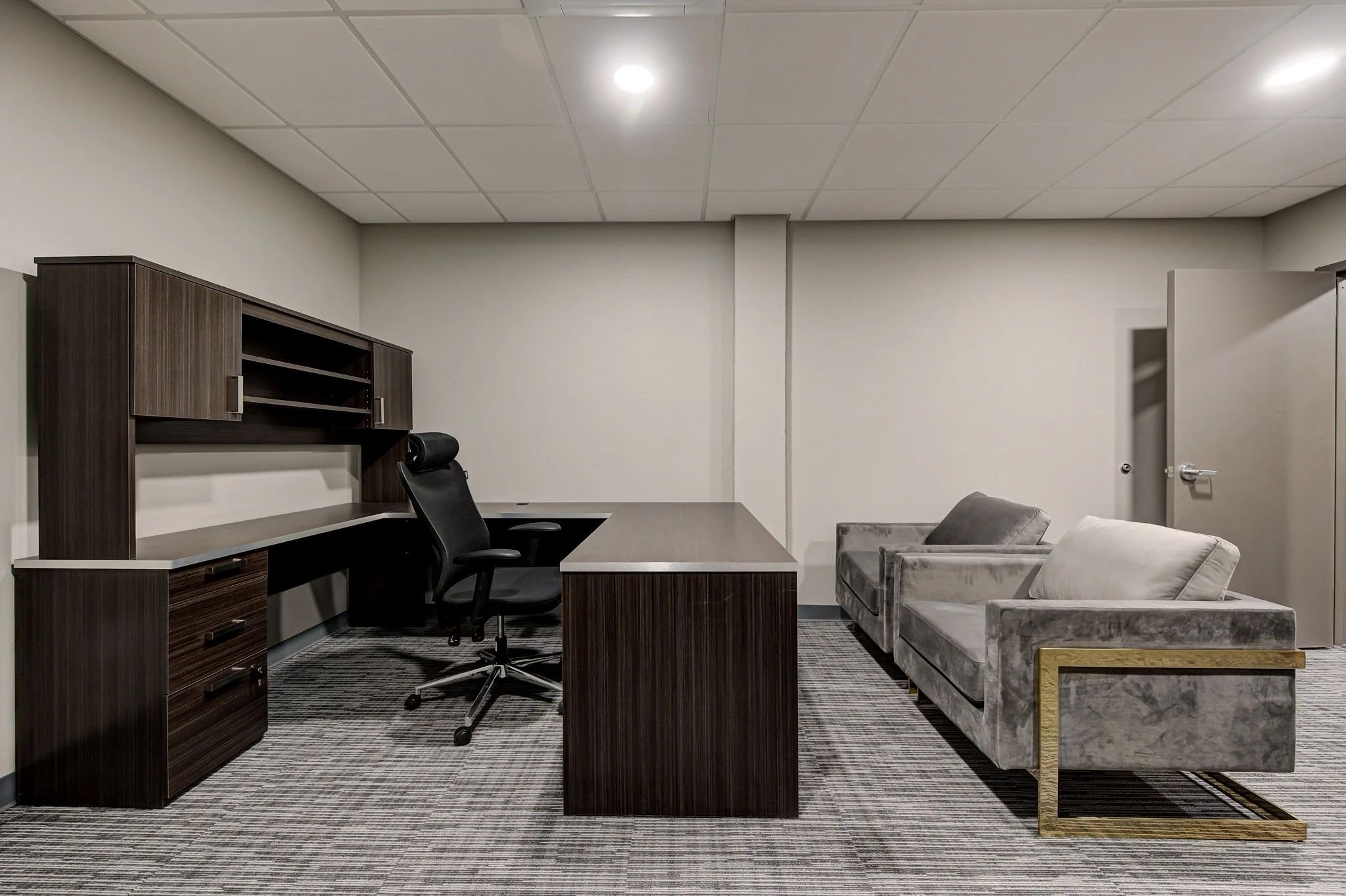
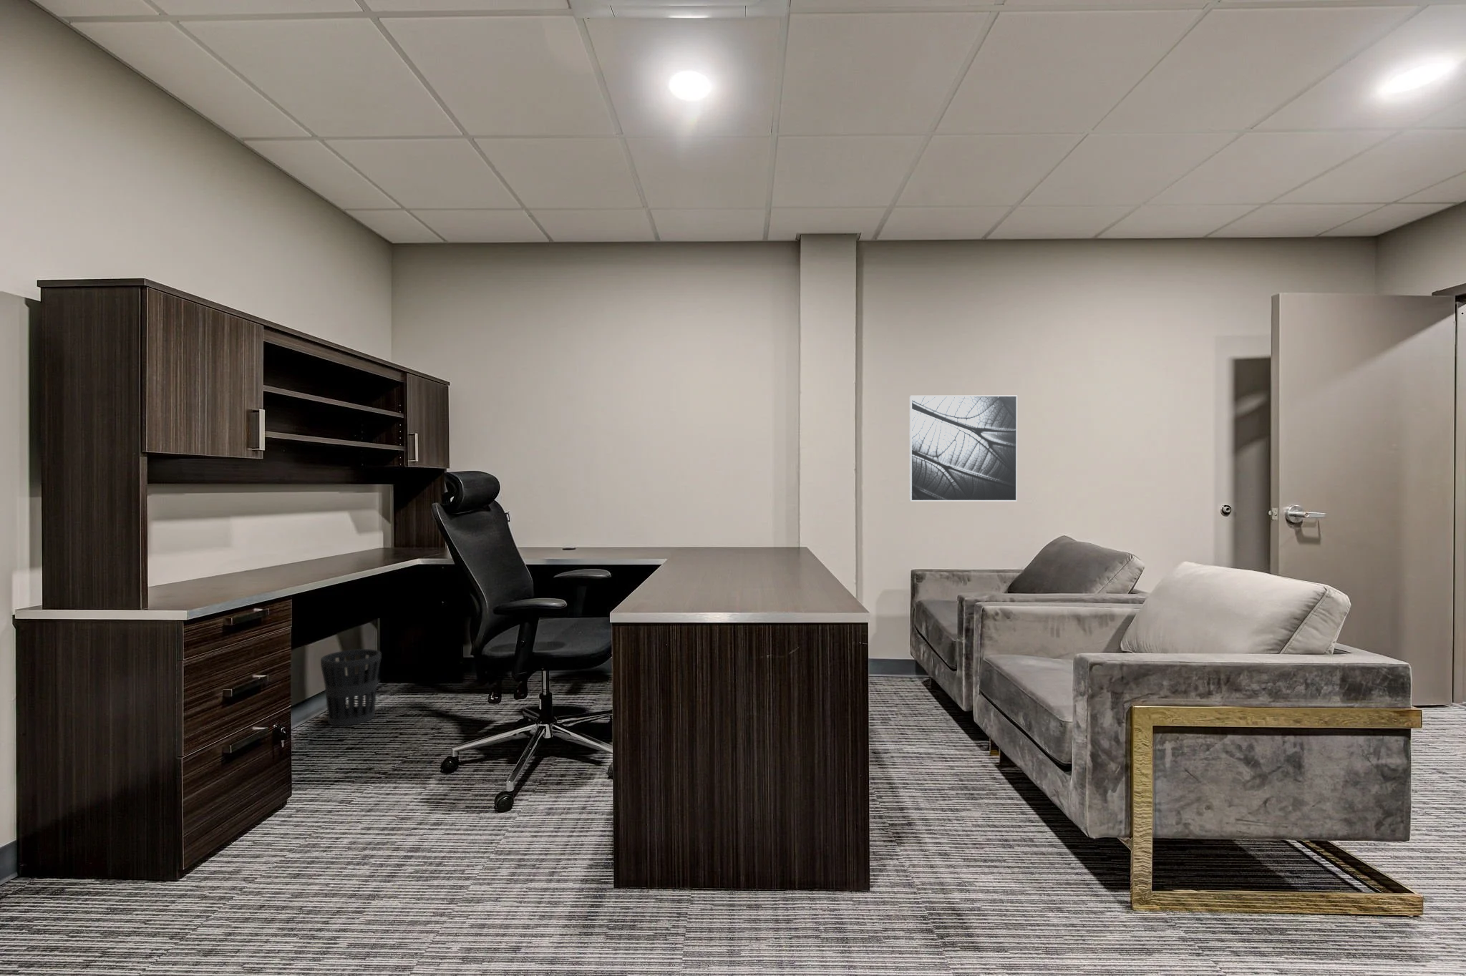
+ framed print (963, 448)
+ wastebasket (352, 686)
